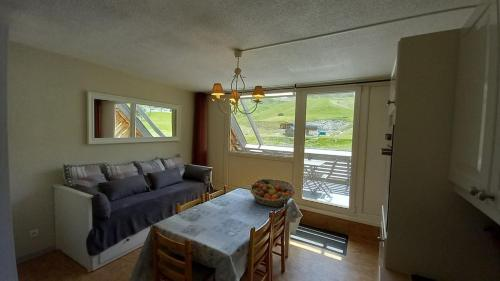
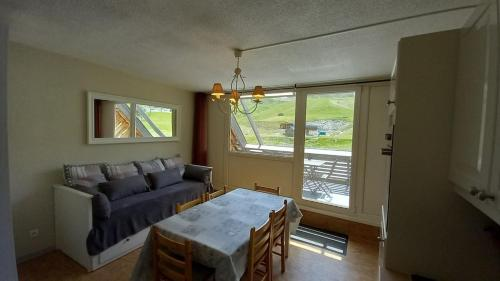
- fruit basket (271, 192)
